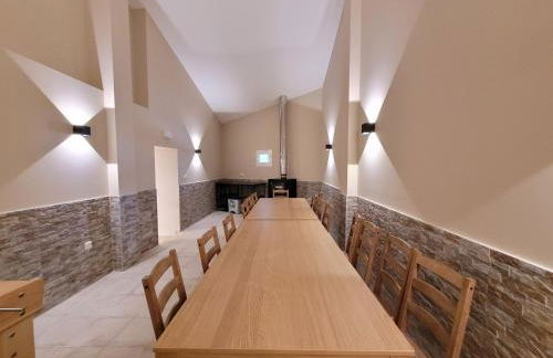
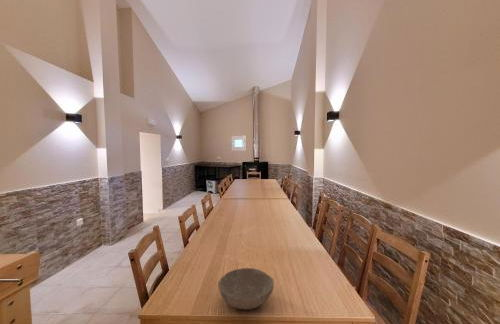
+ bowl (246, 290)
